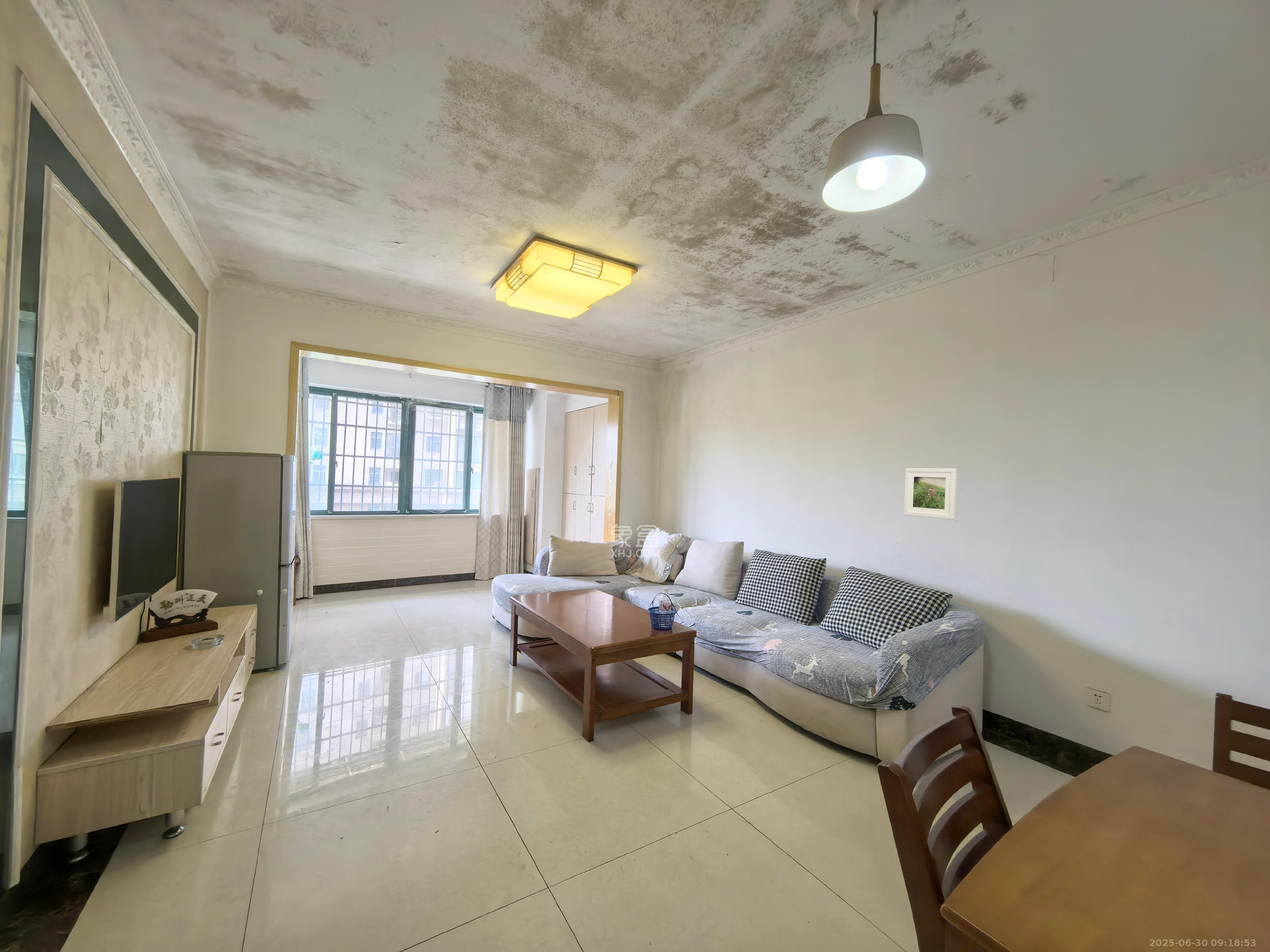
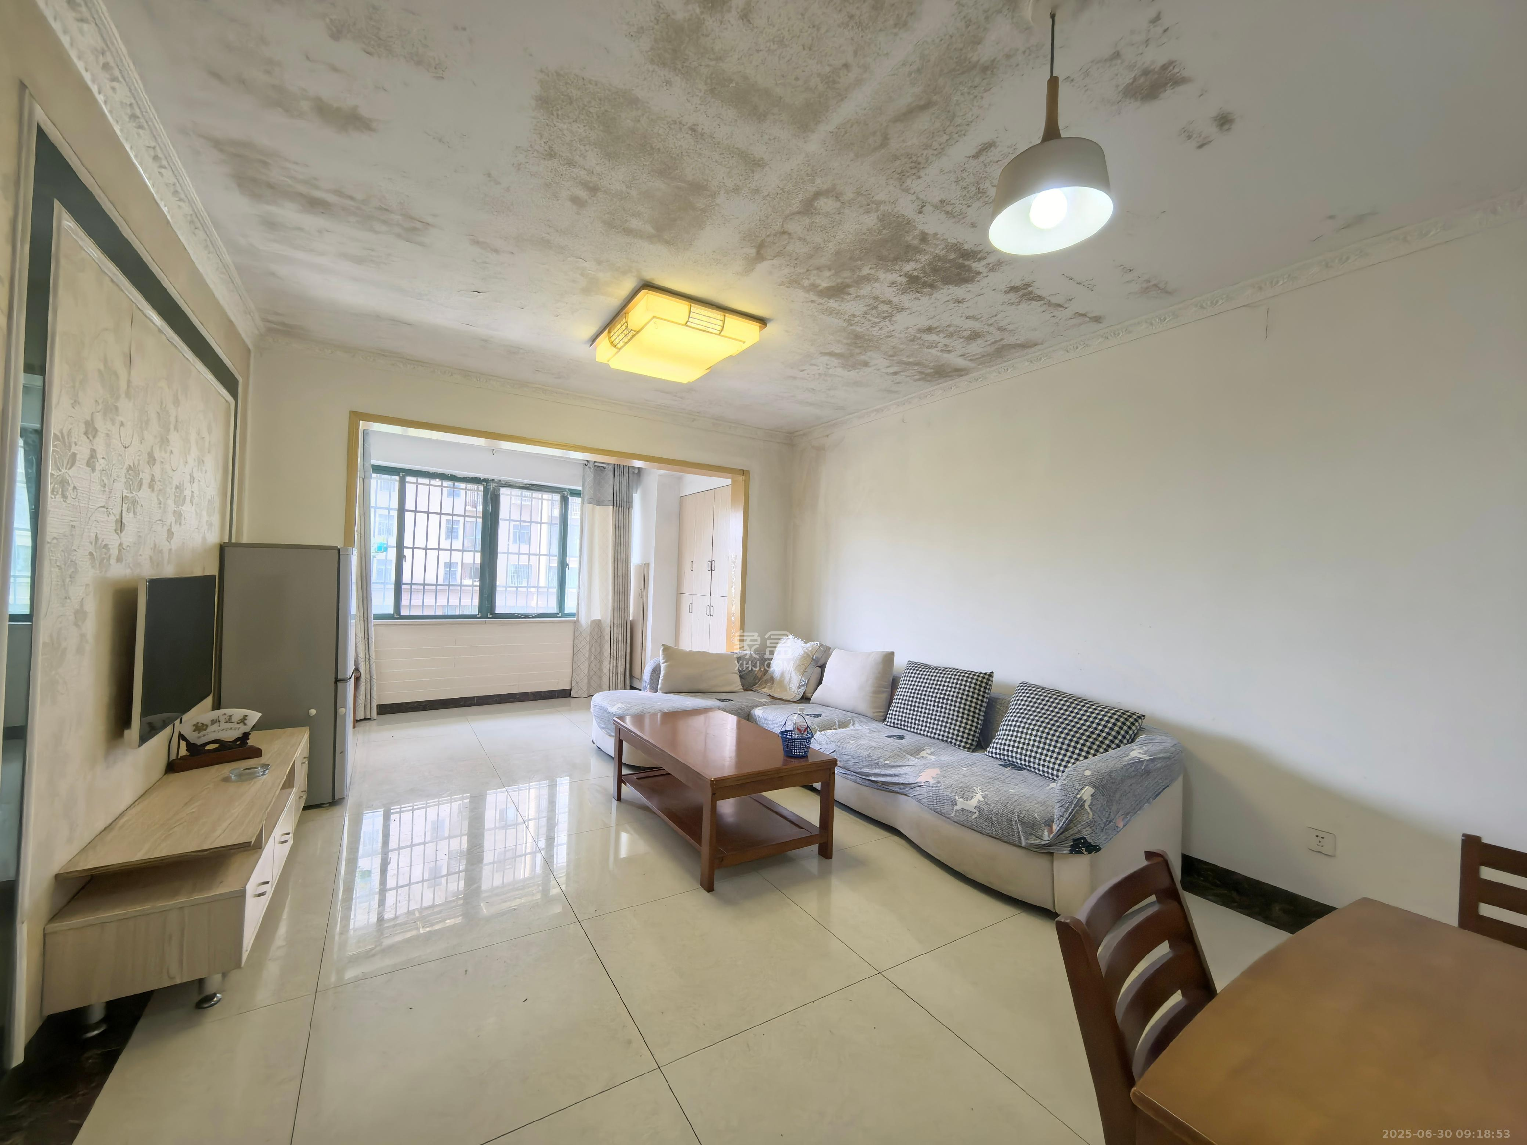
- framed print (929, 492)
